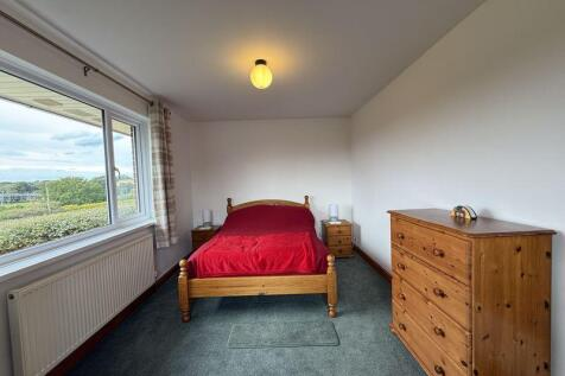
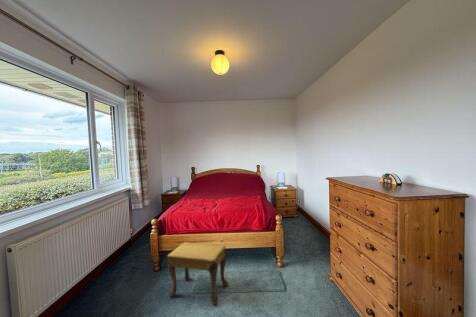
+ footstool (198, 269)
